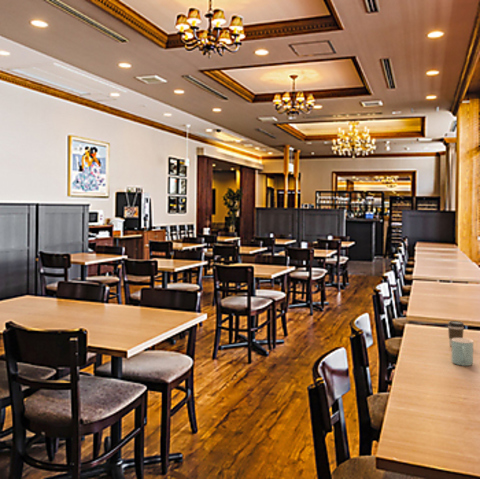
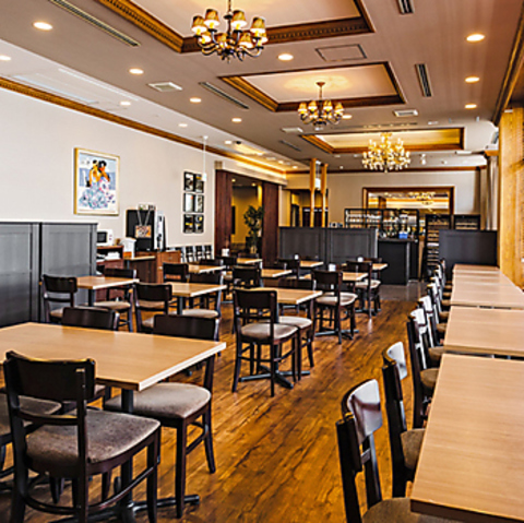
- coffee cup (455, 334)
- mug (462, 352)
